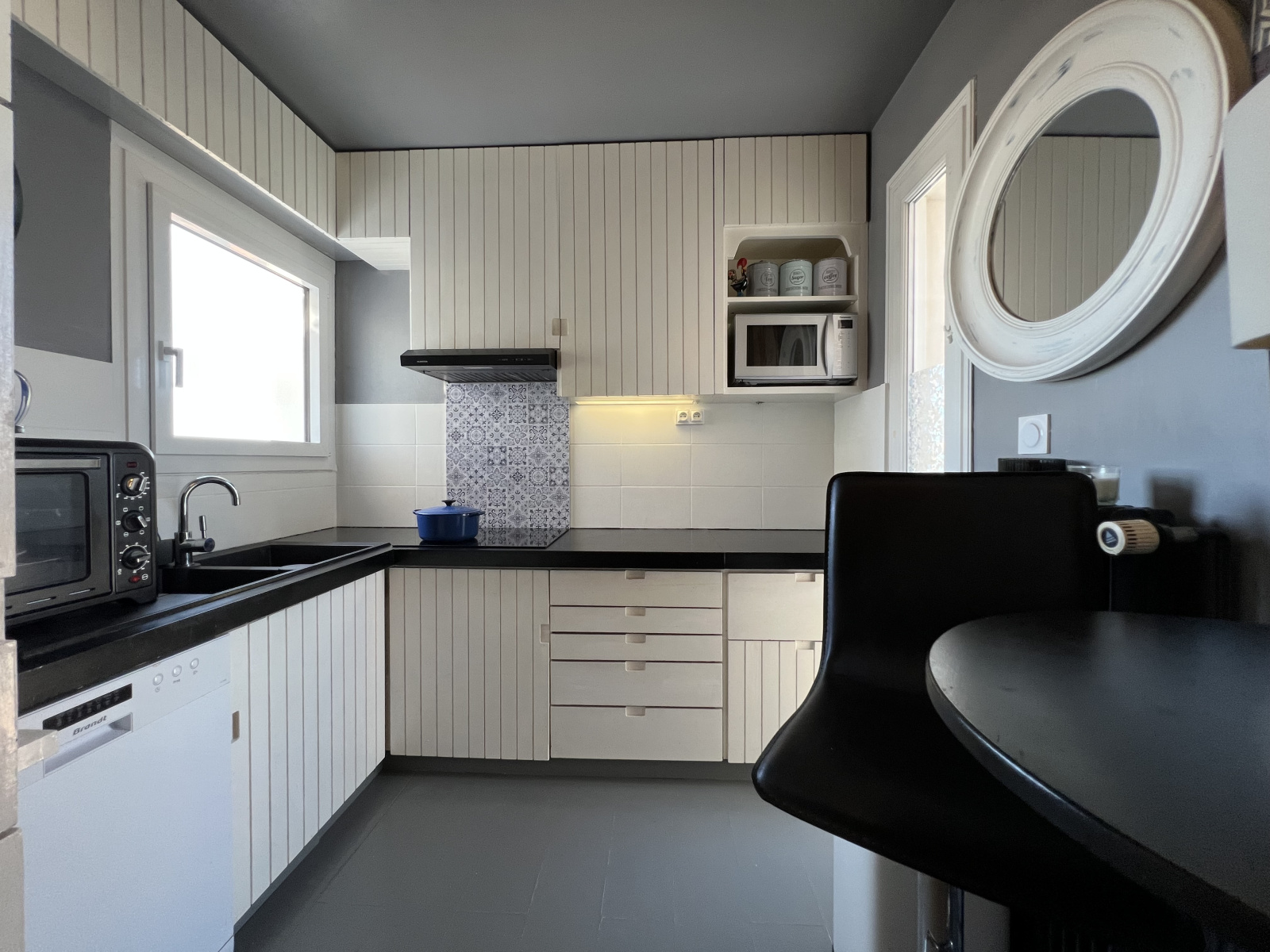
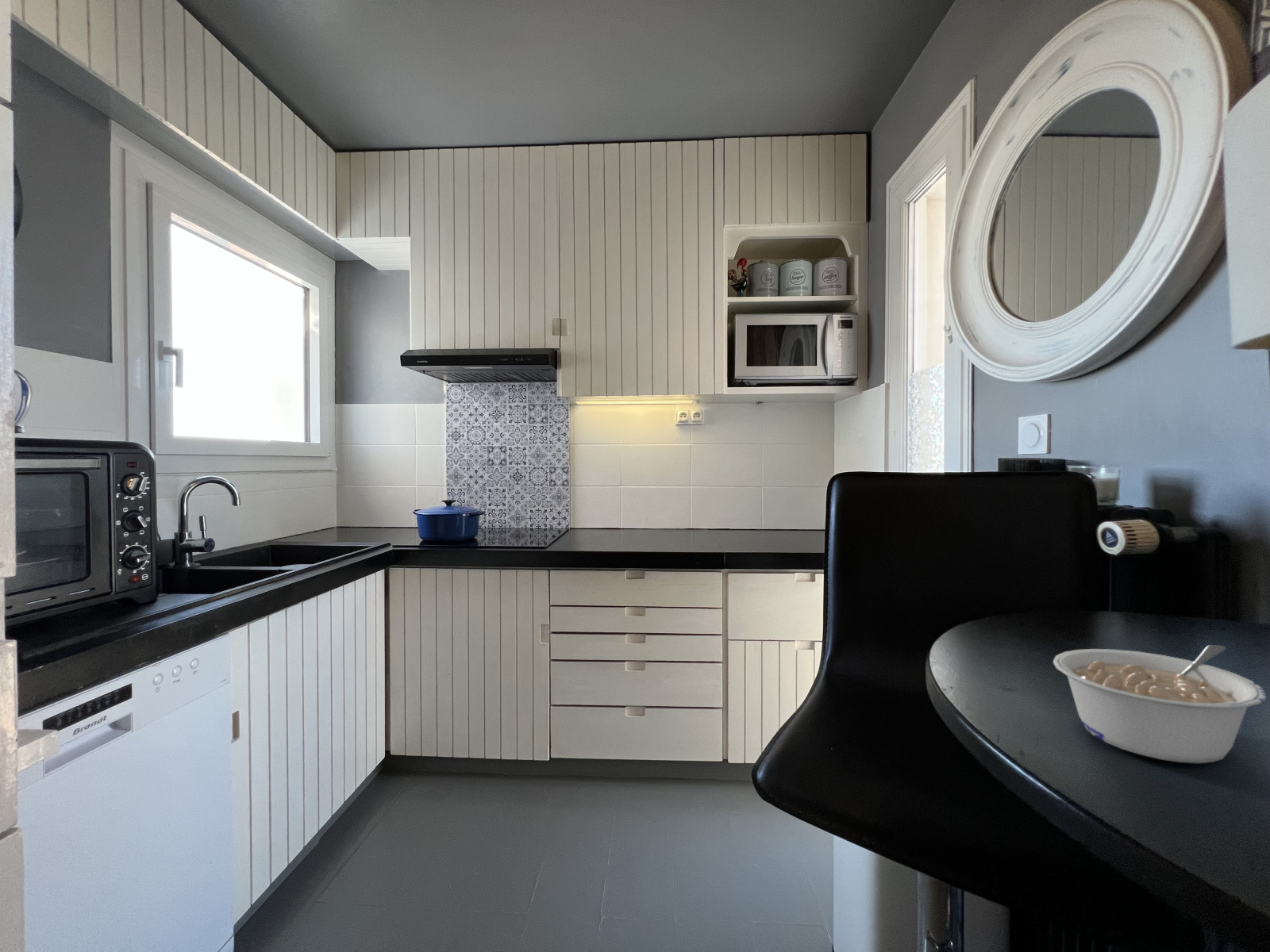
+ legume (1149, 696)
